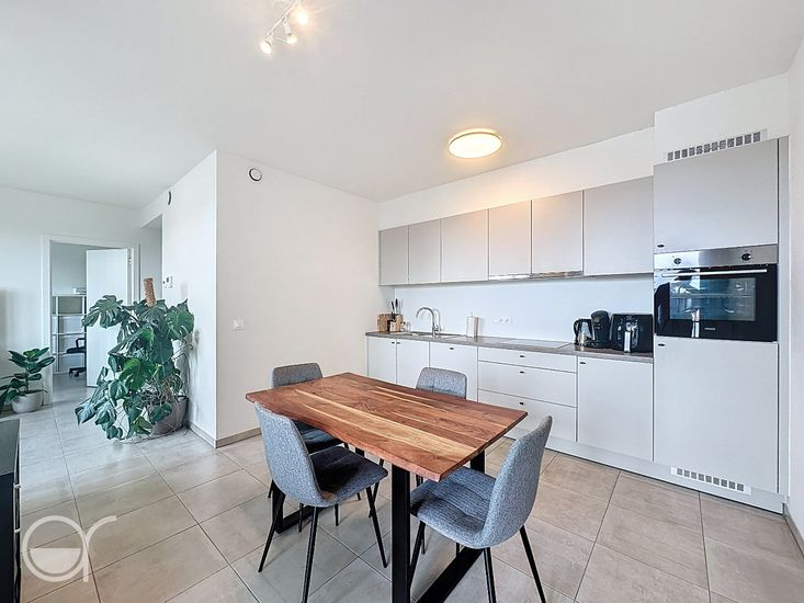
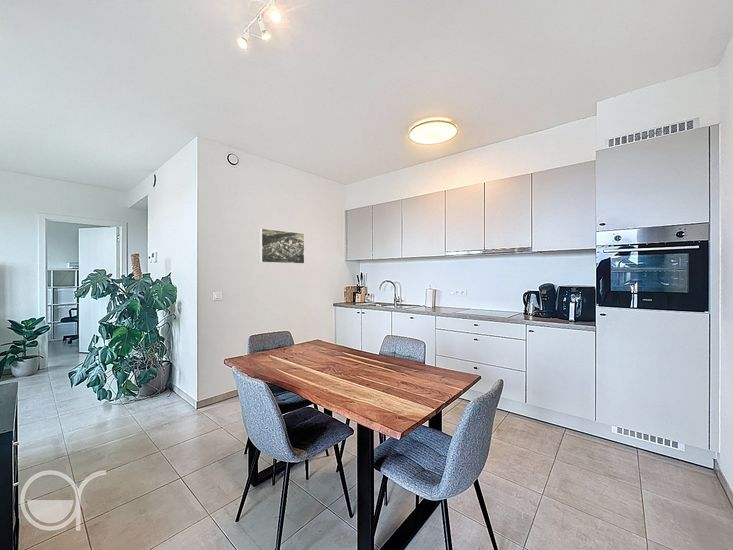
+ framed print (283, 247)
